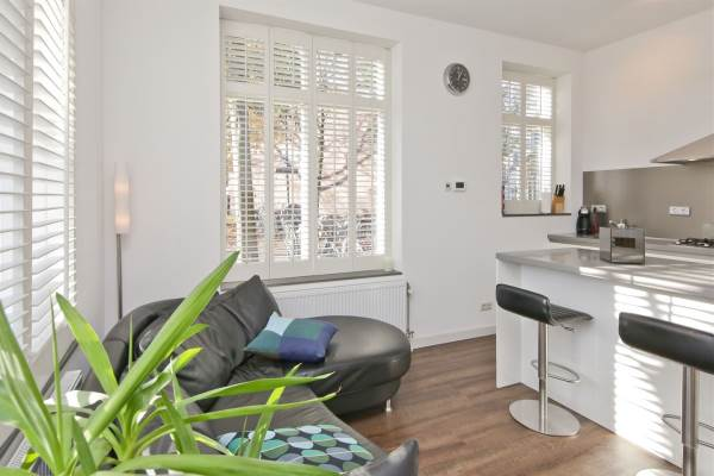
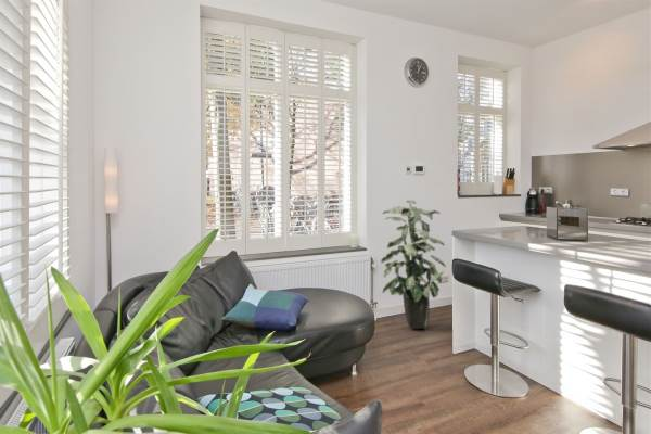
+ indoor plant (411, 263)
